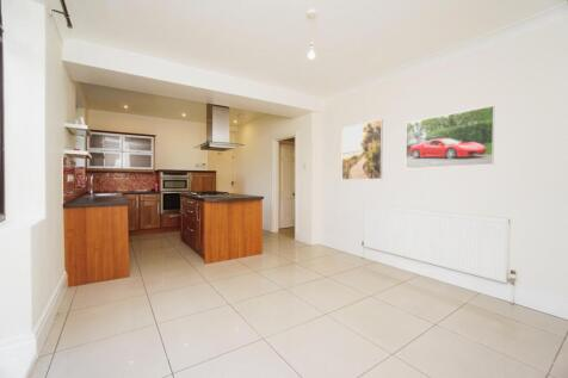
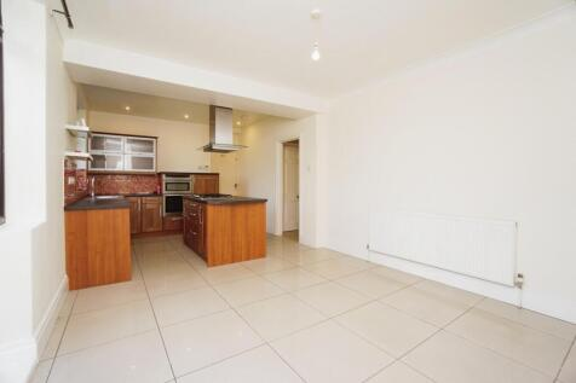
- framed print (444, 141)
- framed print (360, 151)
